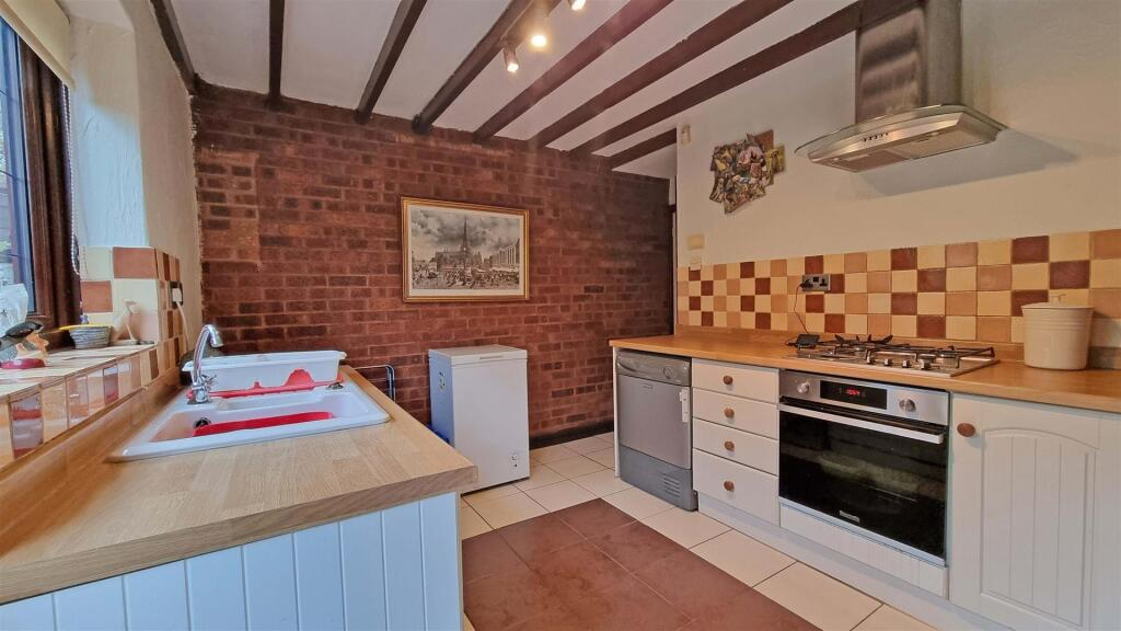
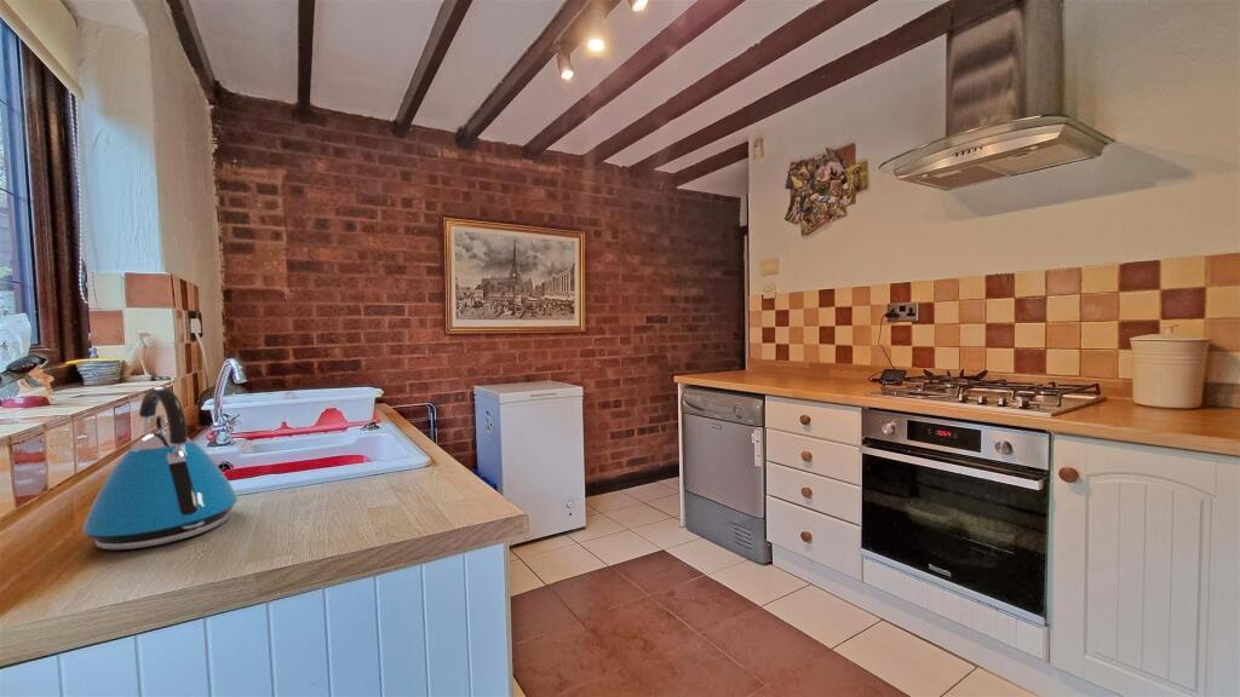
+ kettle (163, 457)
